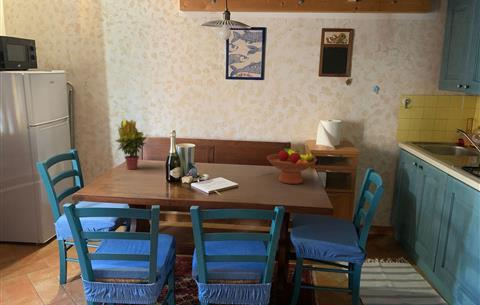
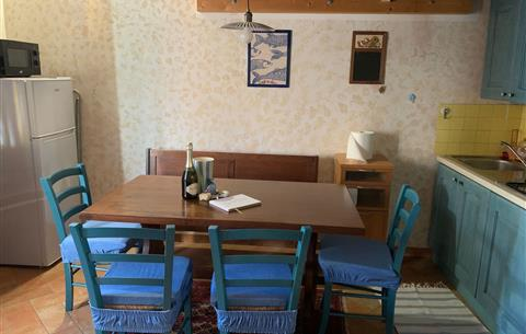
- fruit bowl (291, 165)
- potted plant (130, 143)
